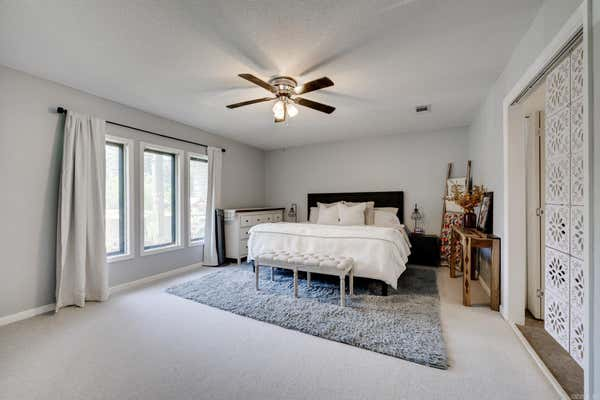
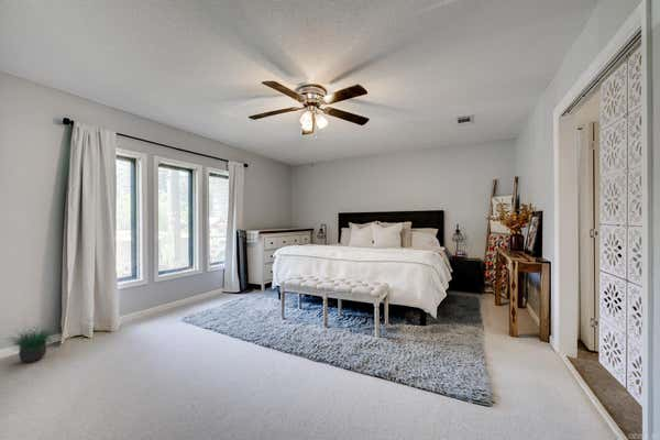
+ potted plant (33, 338)
